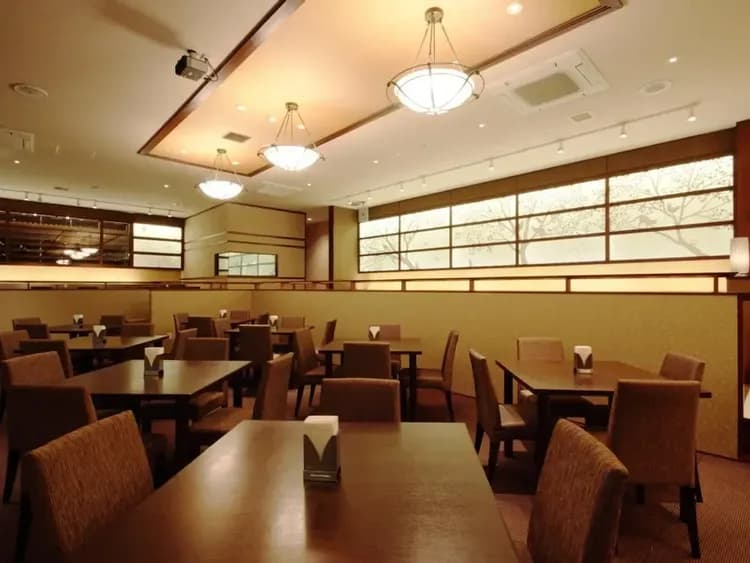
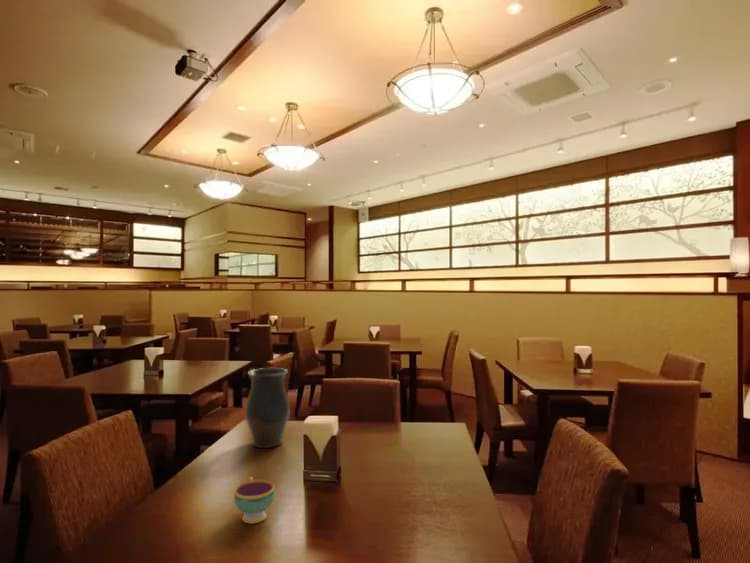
+ teacup (255, 500)
+ vase (267, 407)
